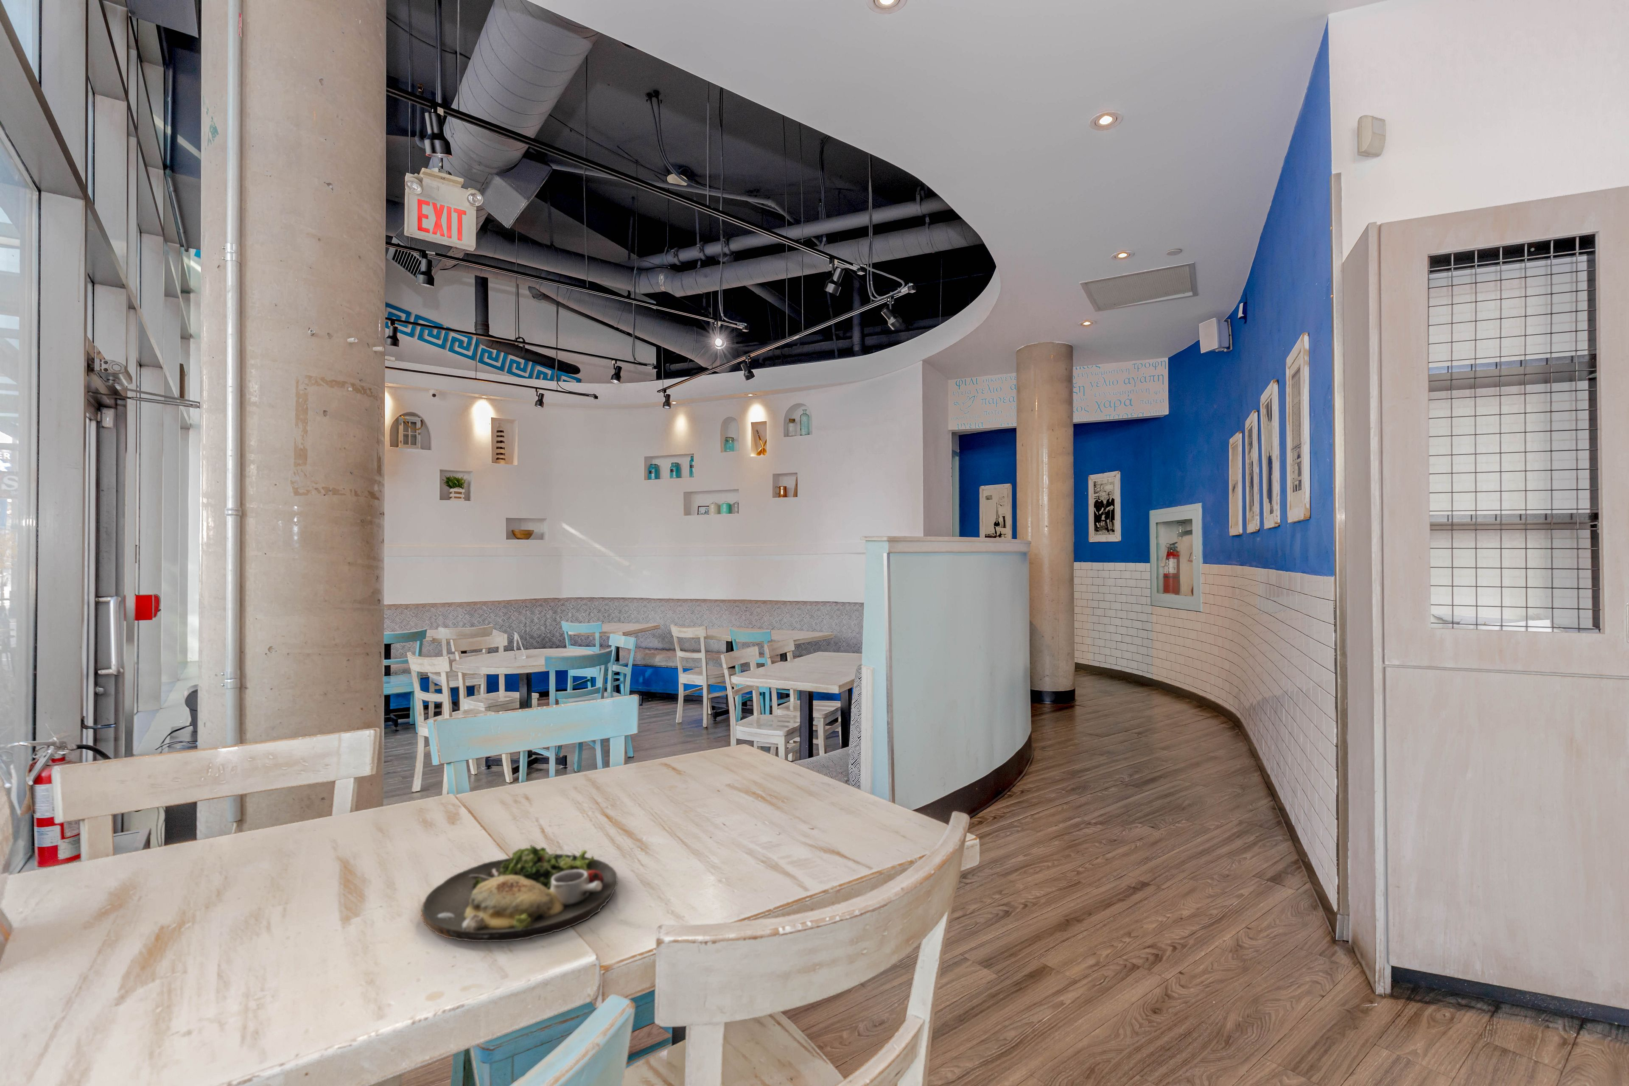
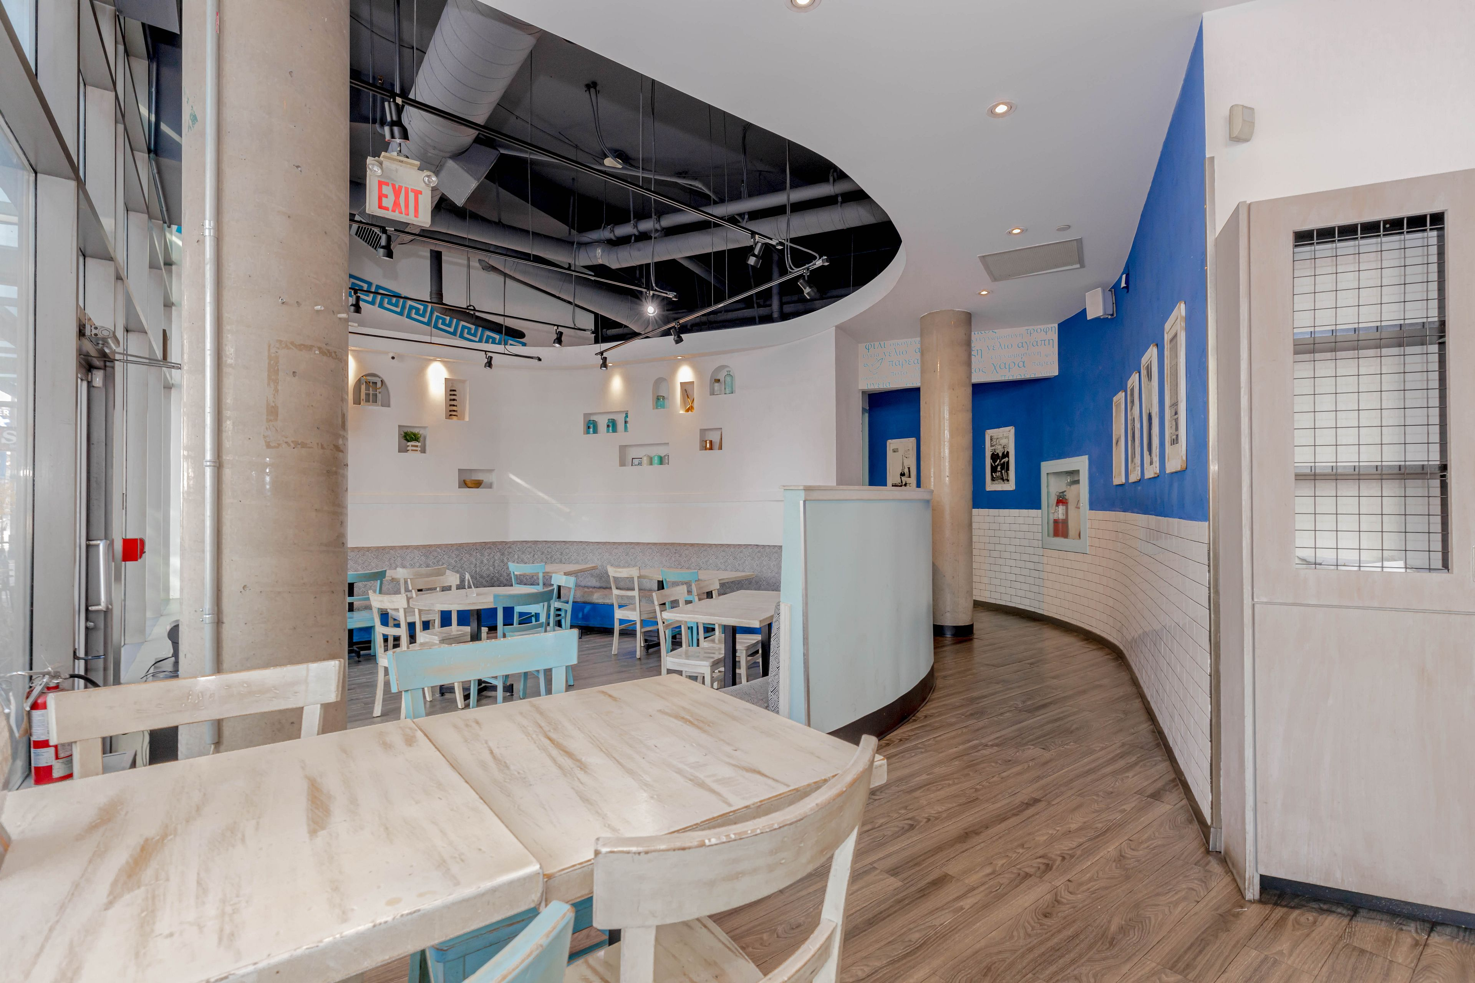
- dinner plate (525, 878)
